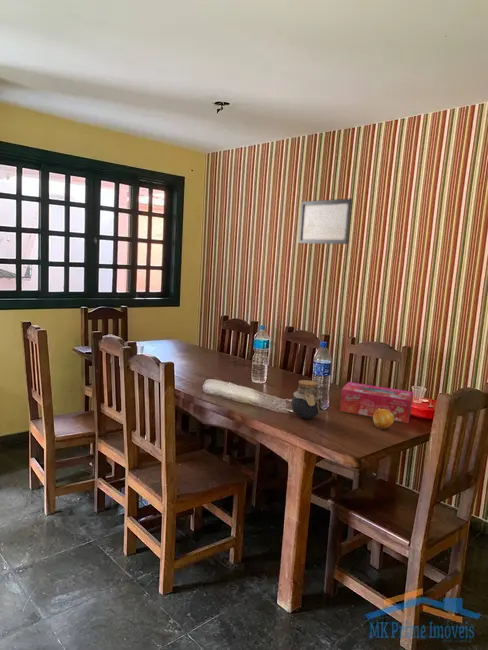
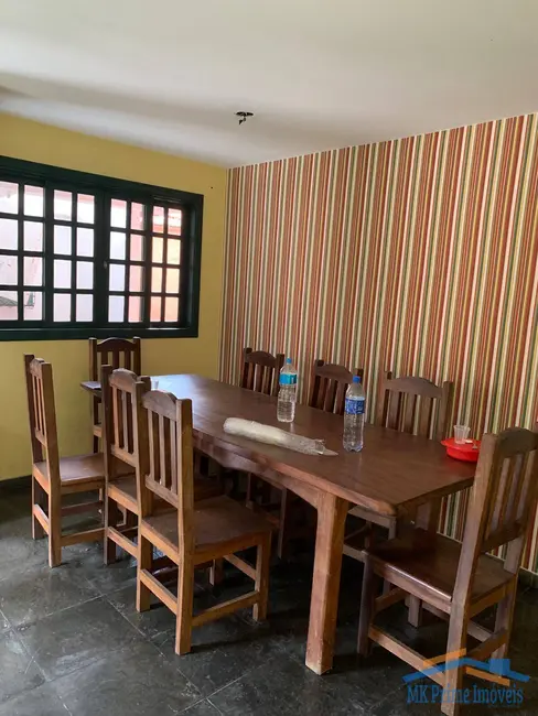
- fruit (383, 418)
- jar (306, 400)
- wall art (323, 222)
- tissue box (376, 401)
